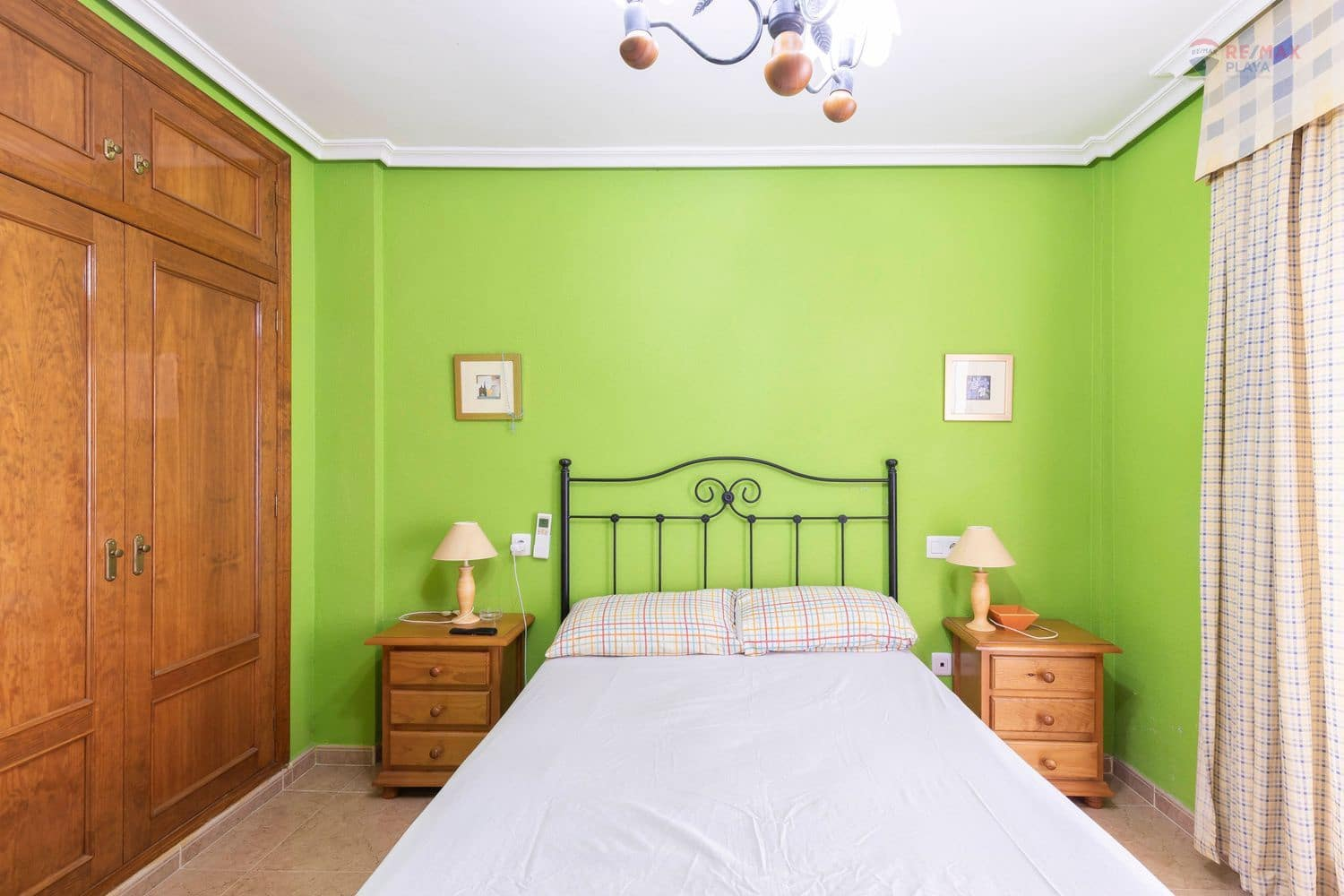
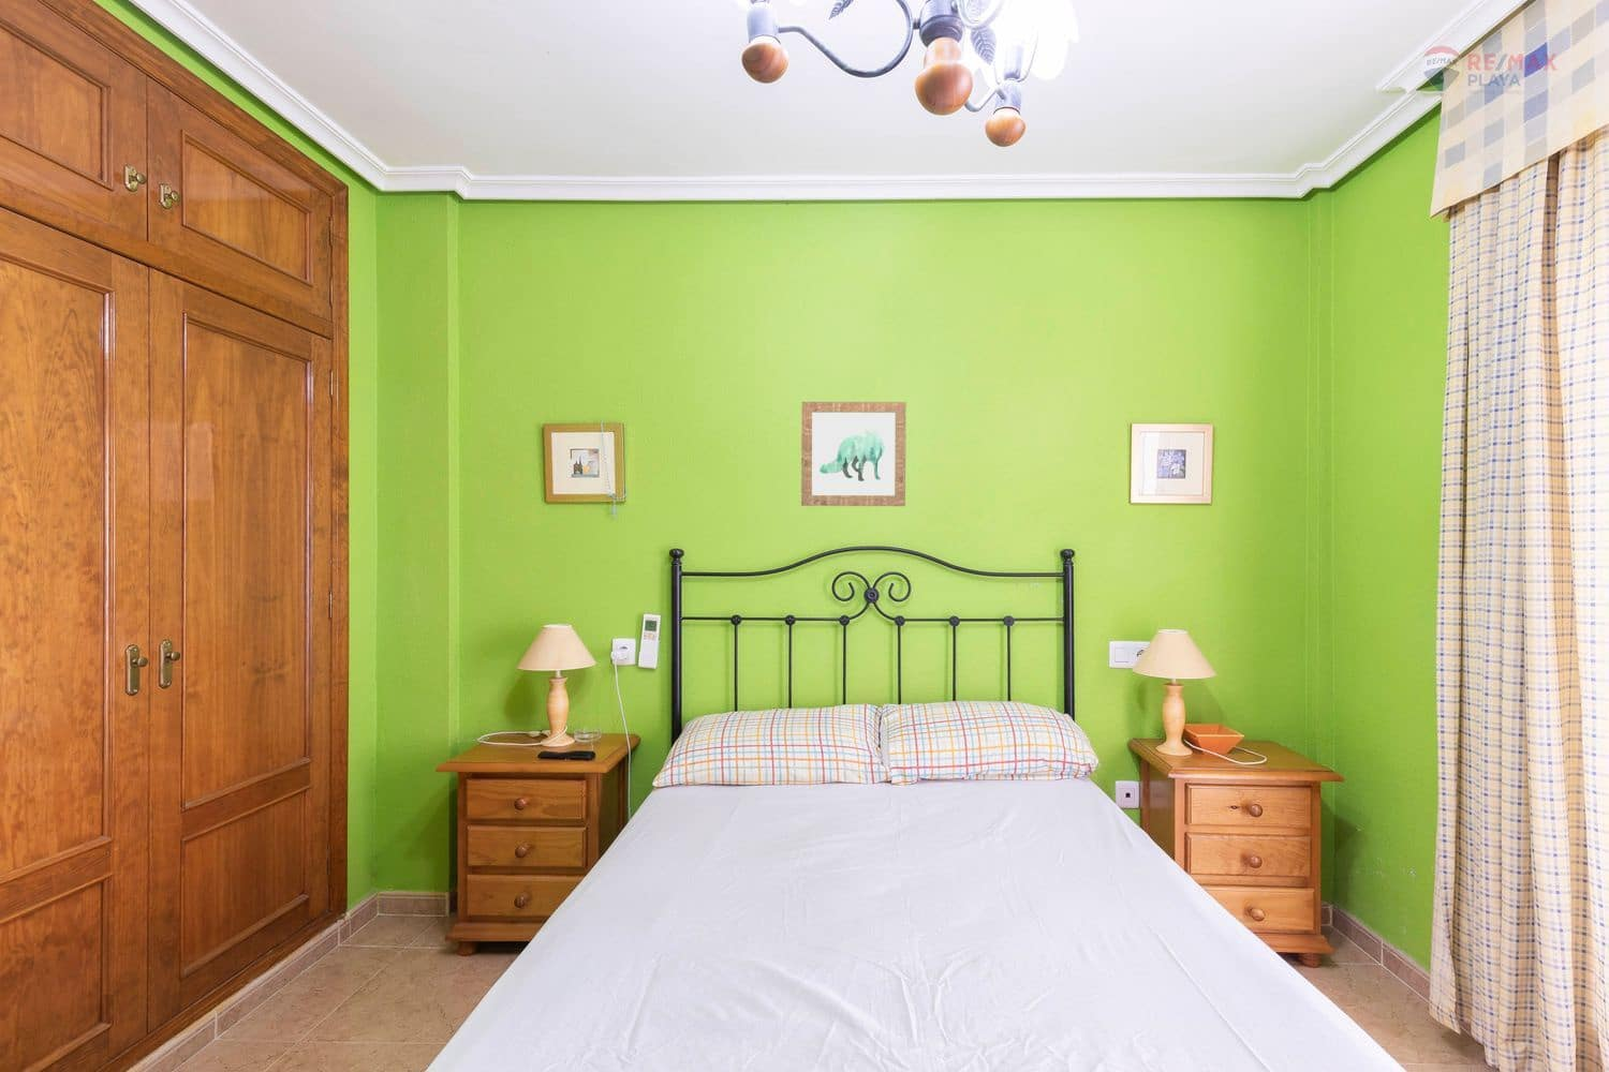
+ wall art (852, 453)
